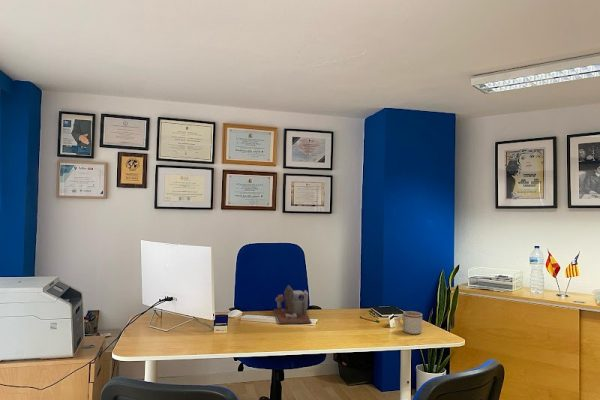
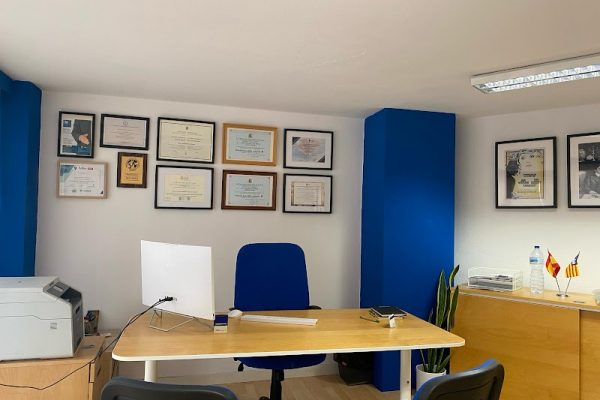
- mug (409, 322)
- desk organizer (291, 300)
